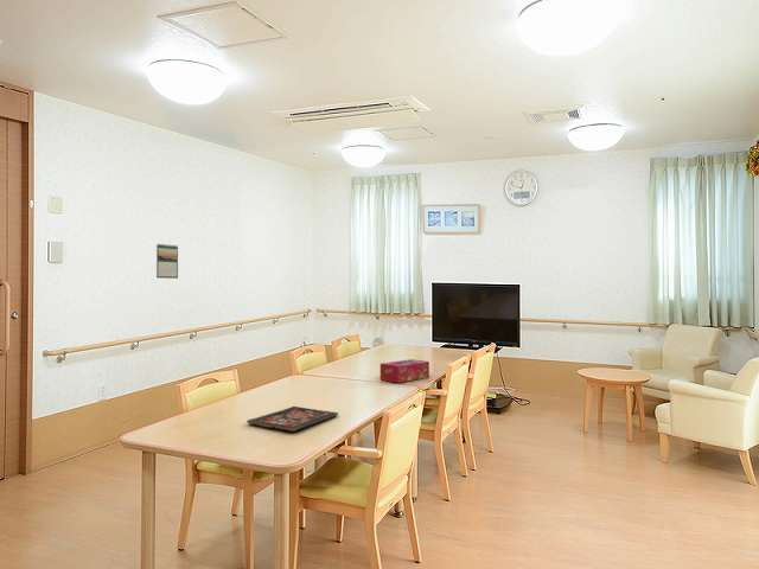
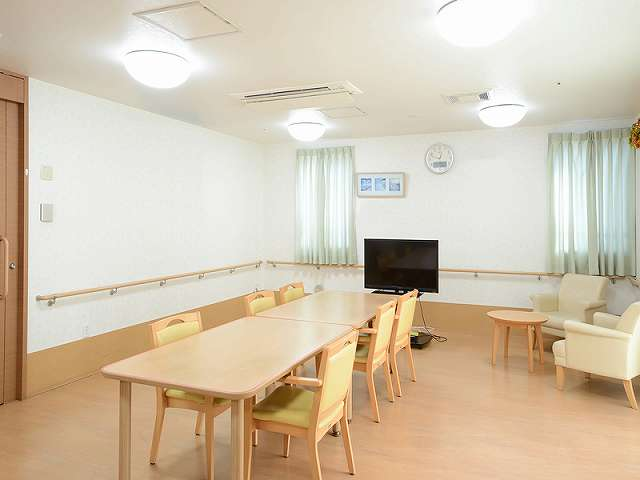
- tissue box (404, 370)
- calendar (167, 261)
- board game (294, 417)
